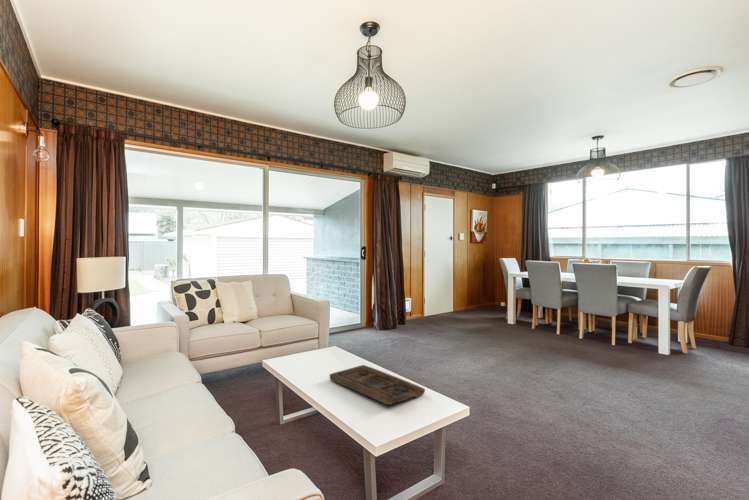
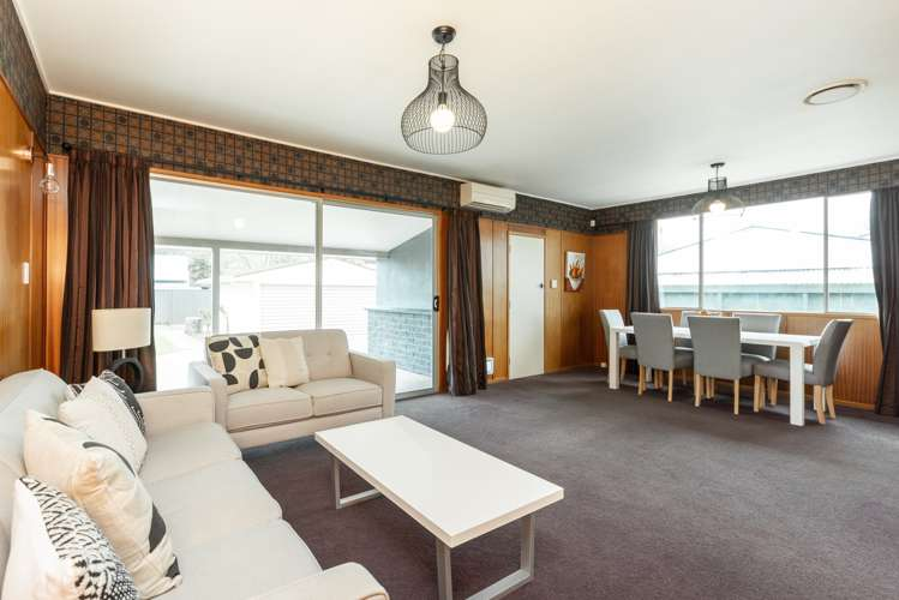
- decorative tray (374, 382)
